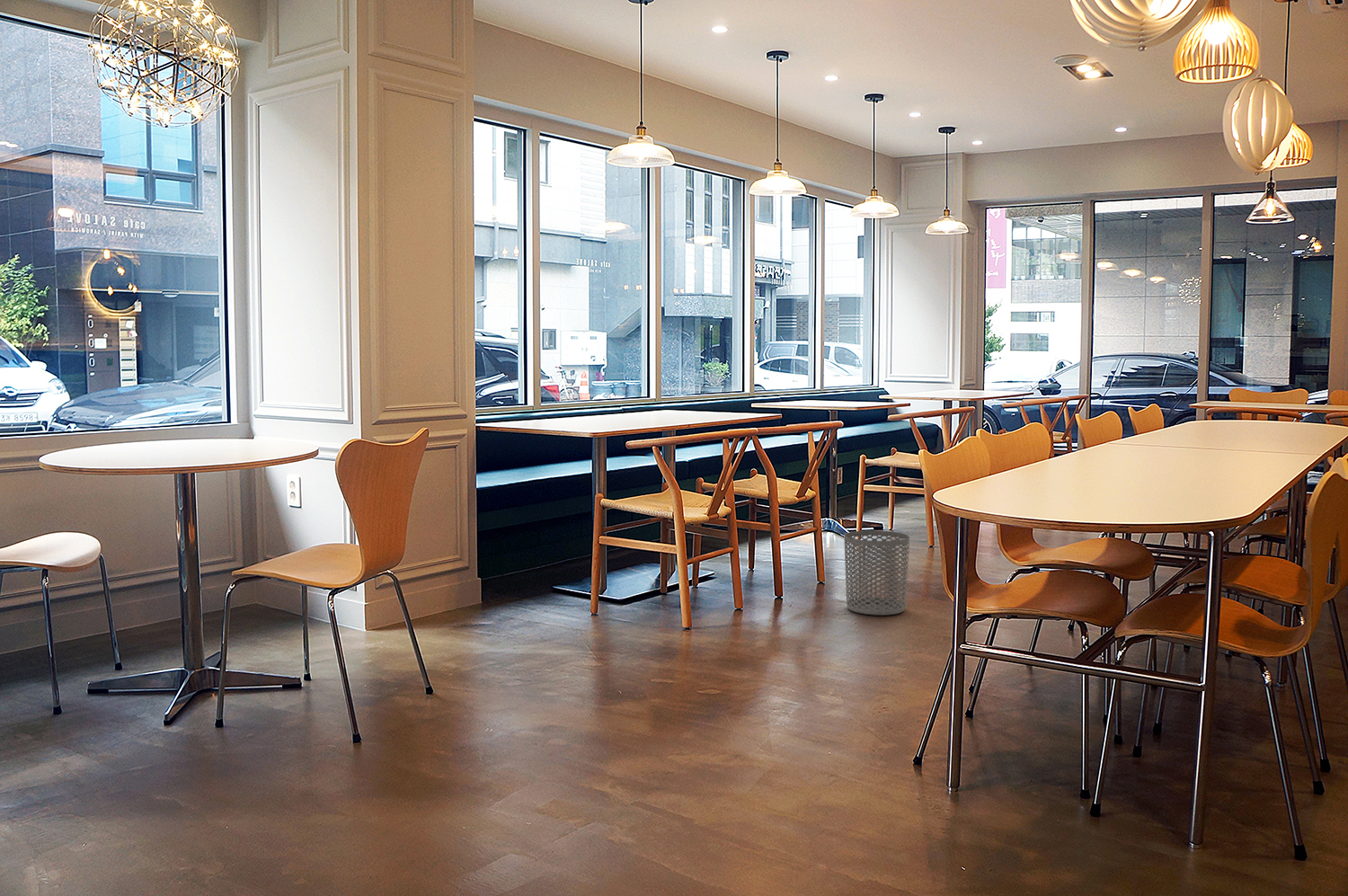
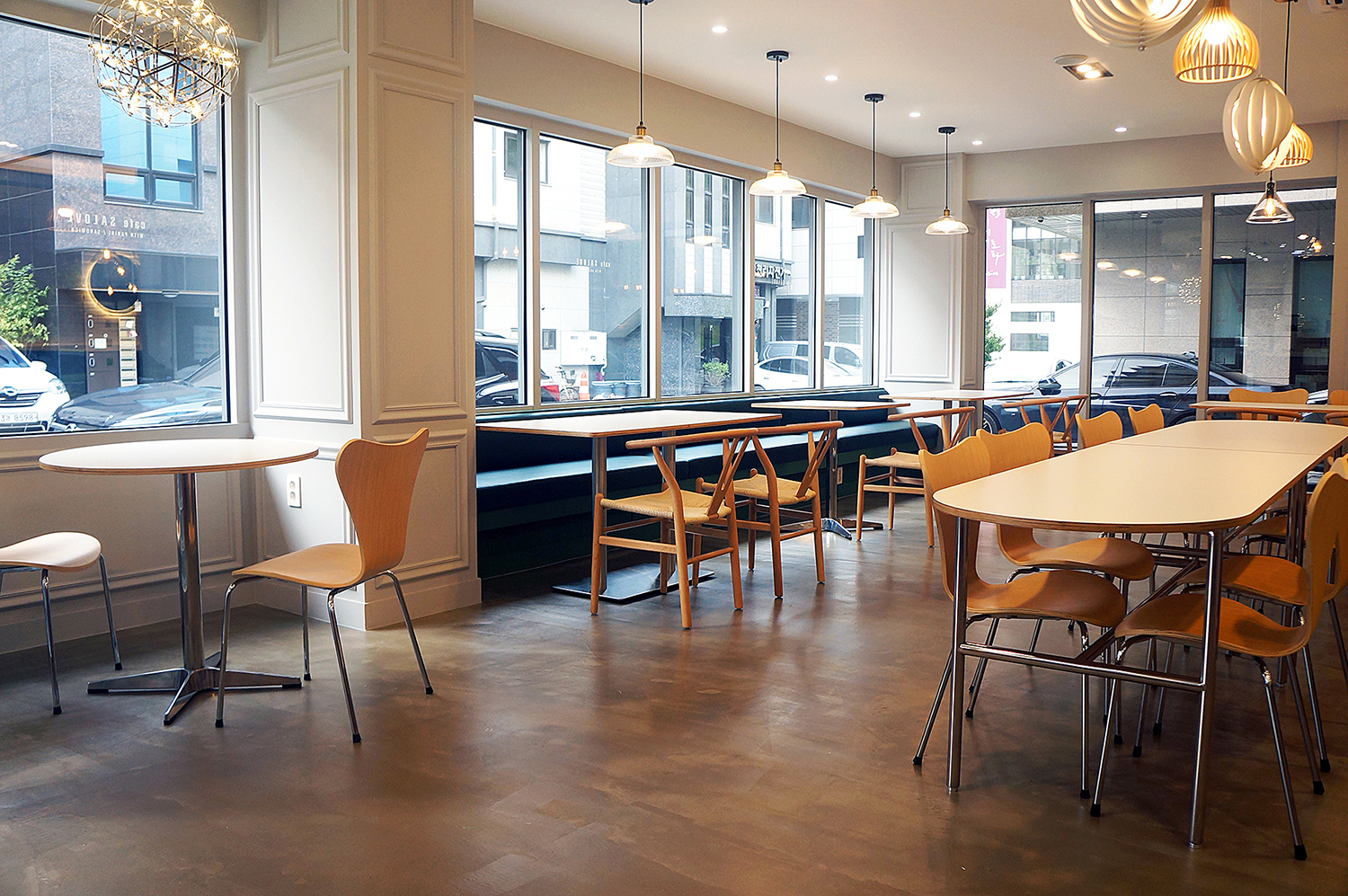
- waste bin (876, 572)
